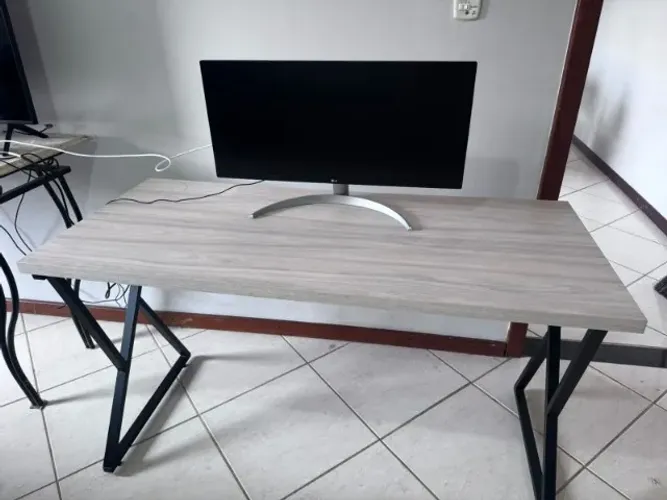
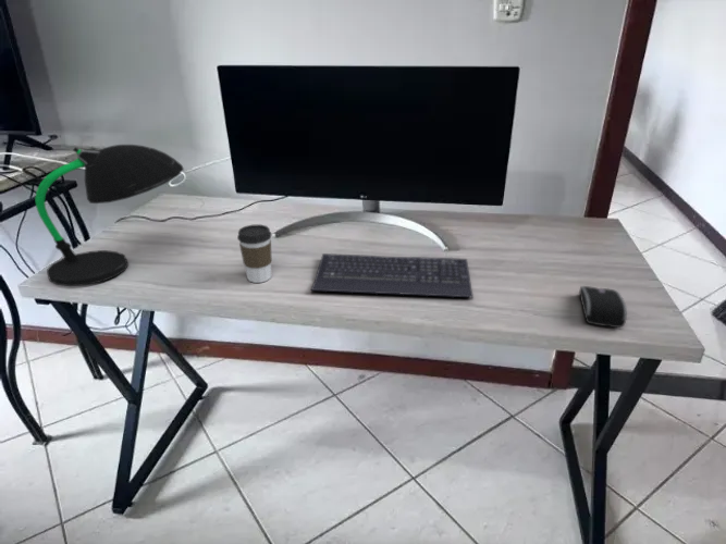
+ desk lamp (111, 201)
+ coffee cup (256, 254)
+ computer mouse (601, 301)
+ keyboard (392, 273)
